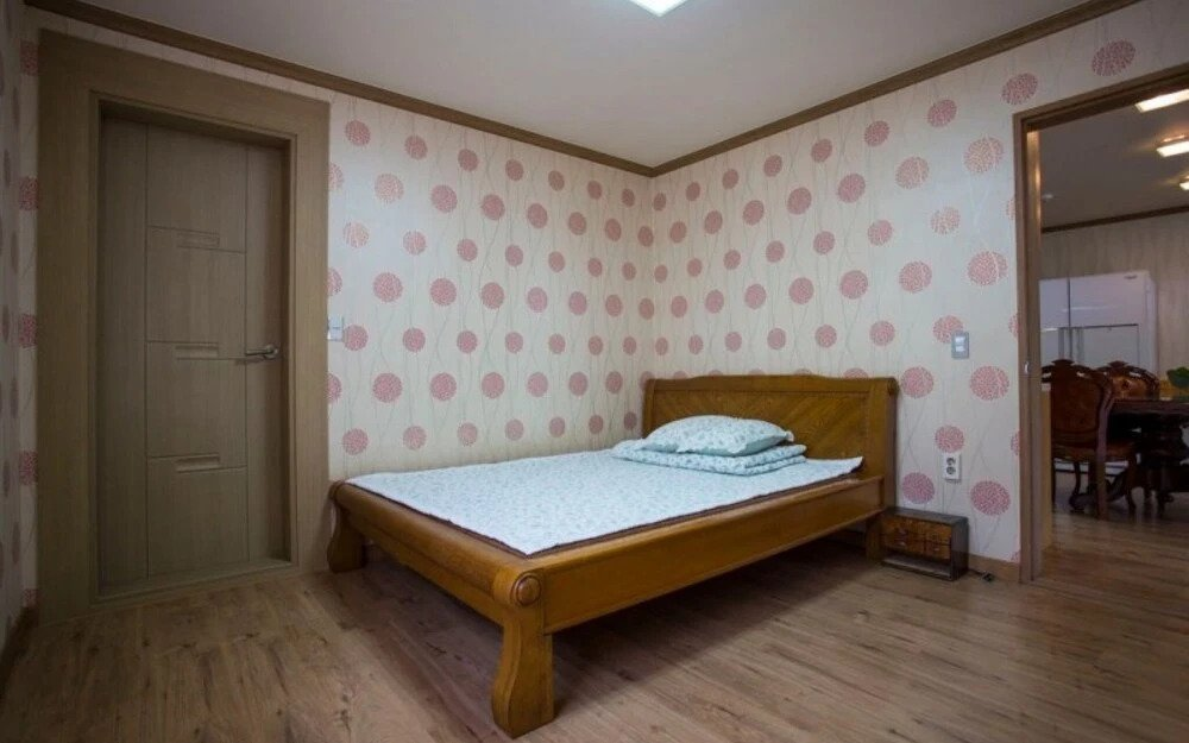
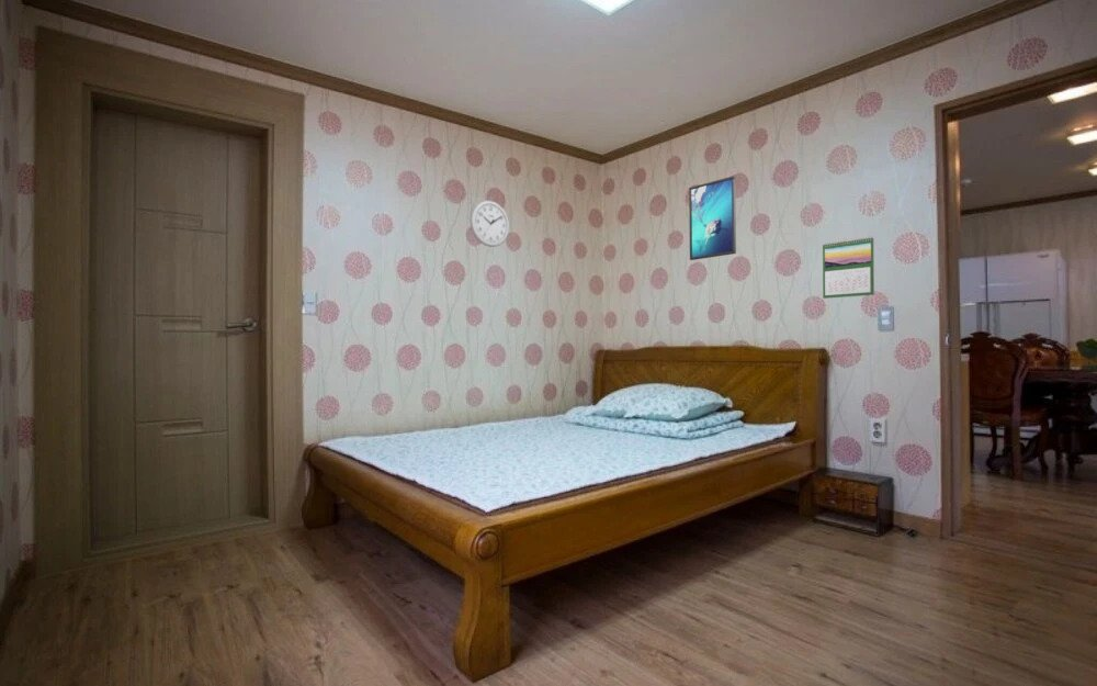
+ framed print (711, 220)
+ calendar (847, 267)
+ wall clock (490, 223)
